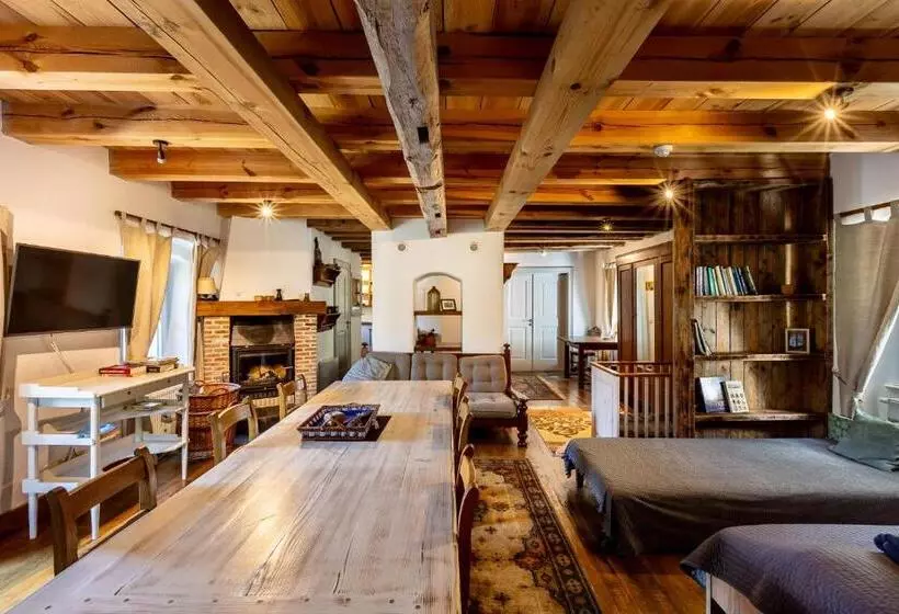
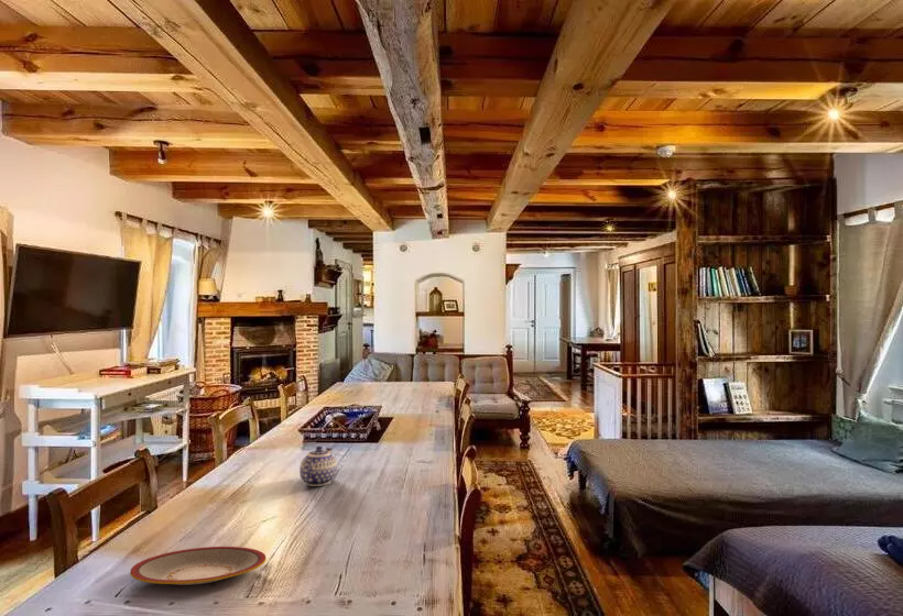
+ teapot (318, 464)
+ plate (199, 569)
